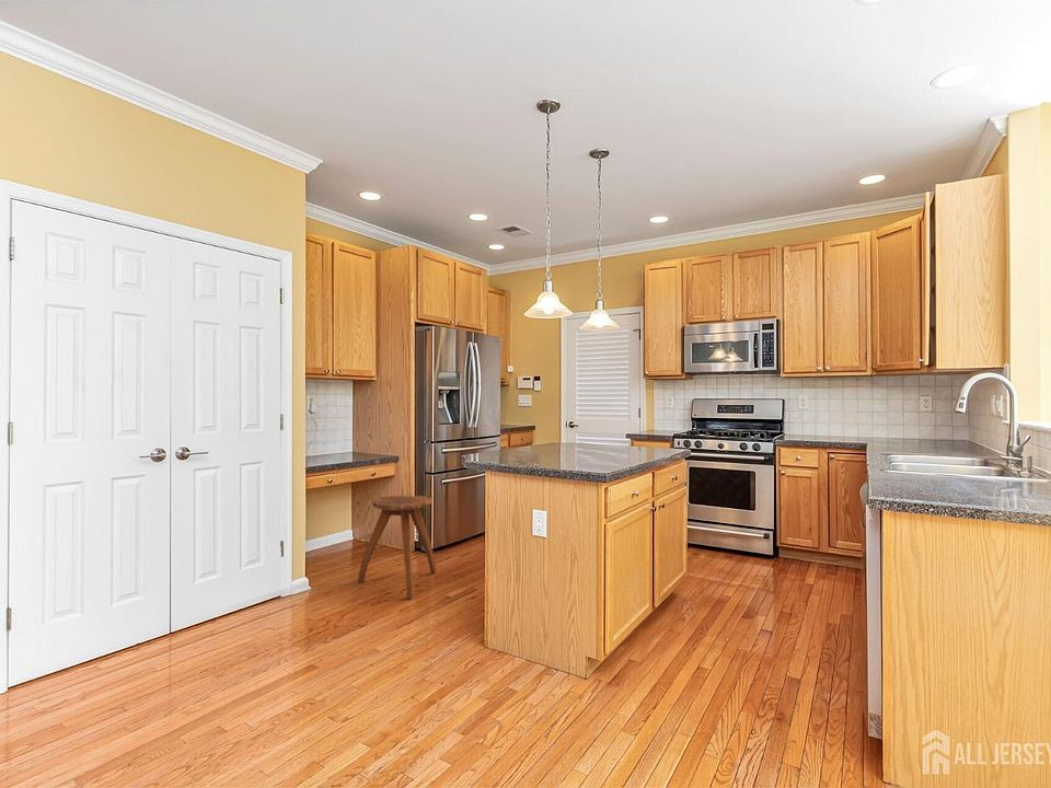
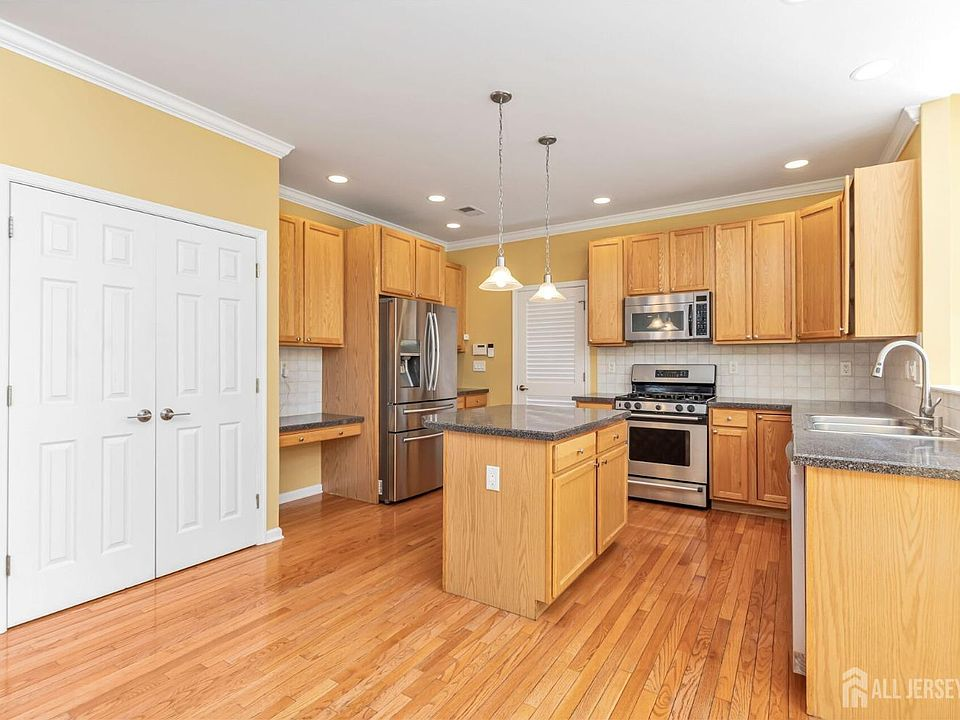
- stool (403, 544)
